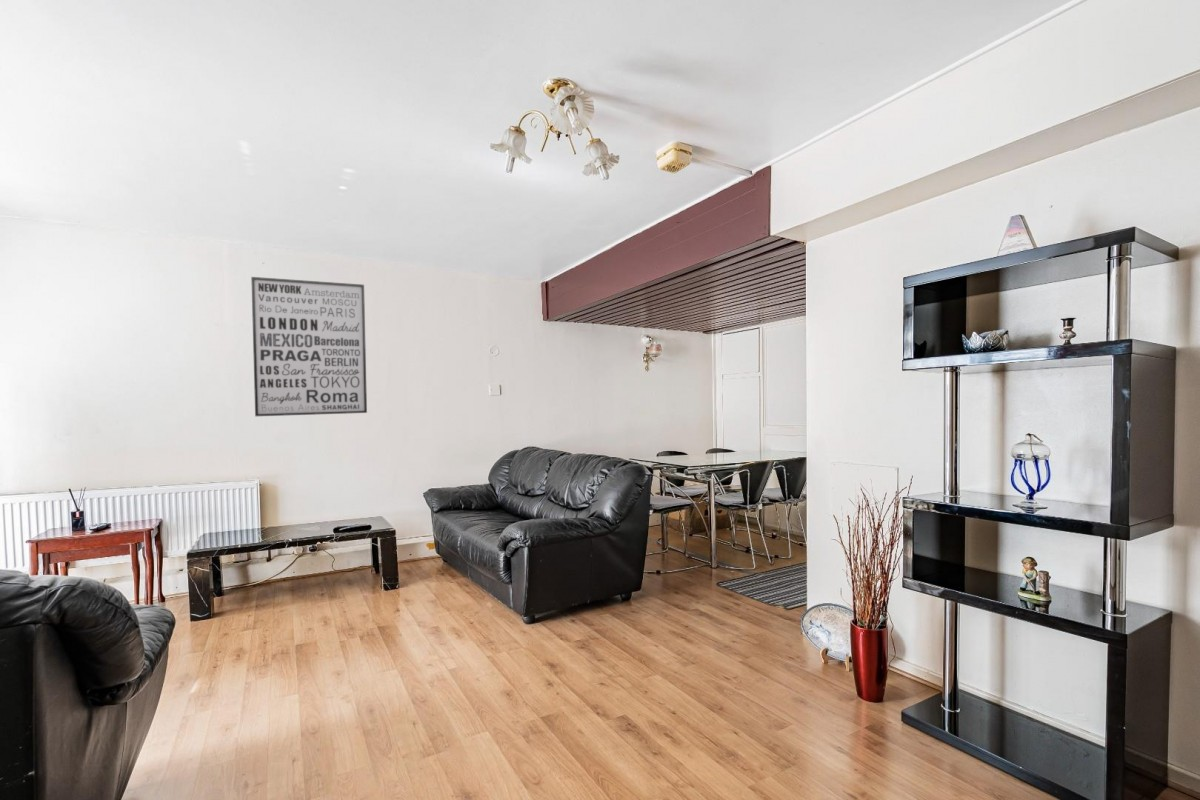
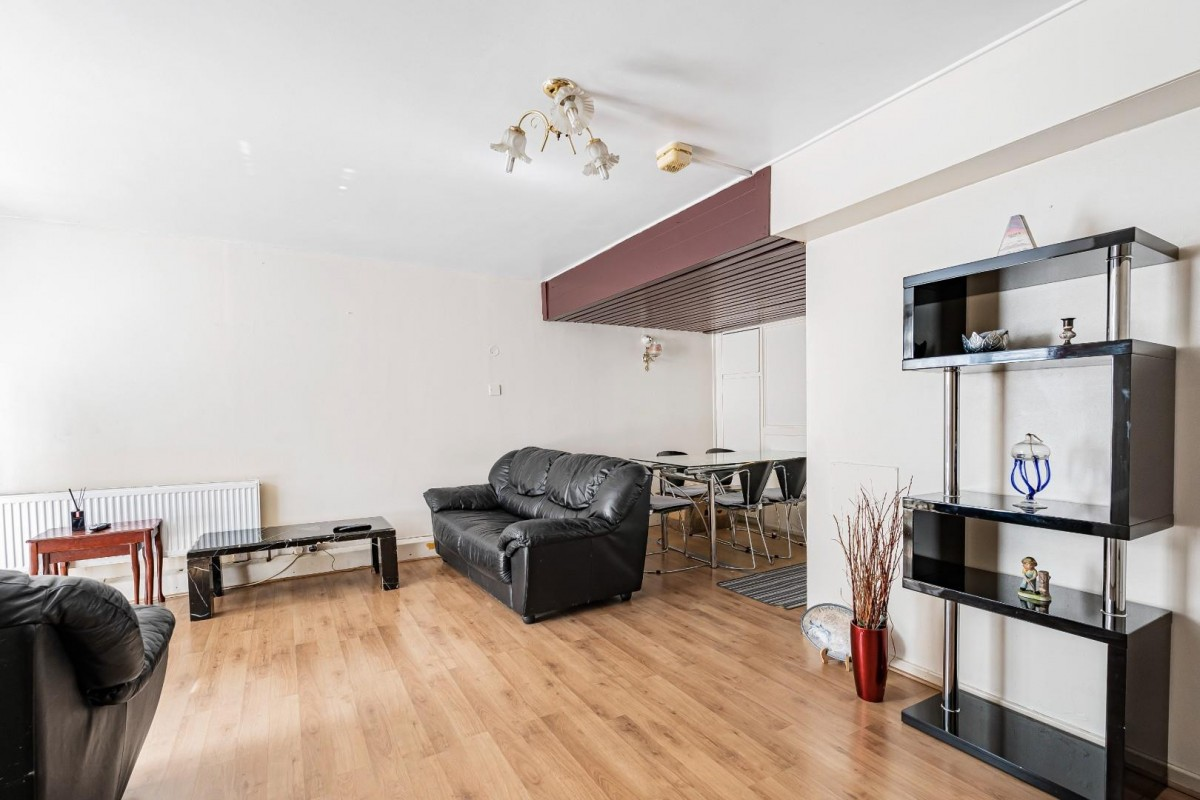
- wall art (311, 348)
